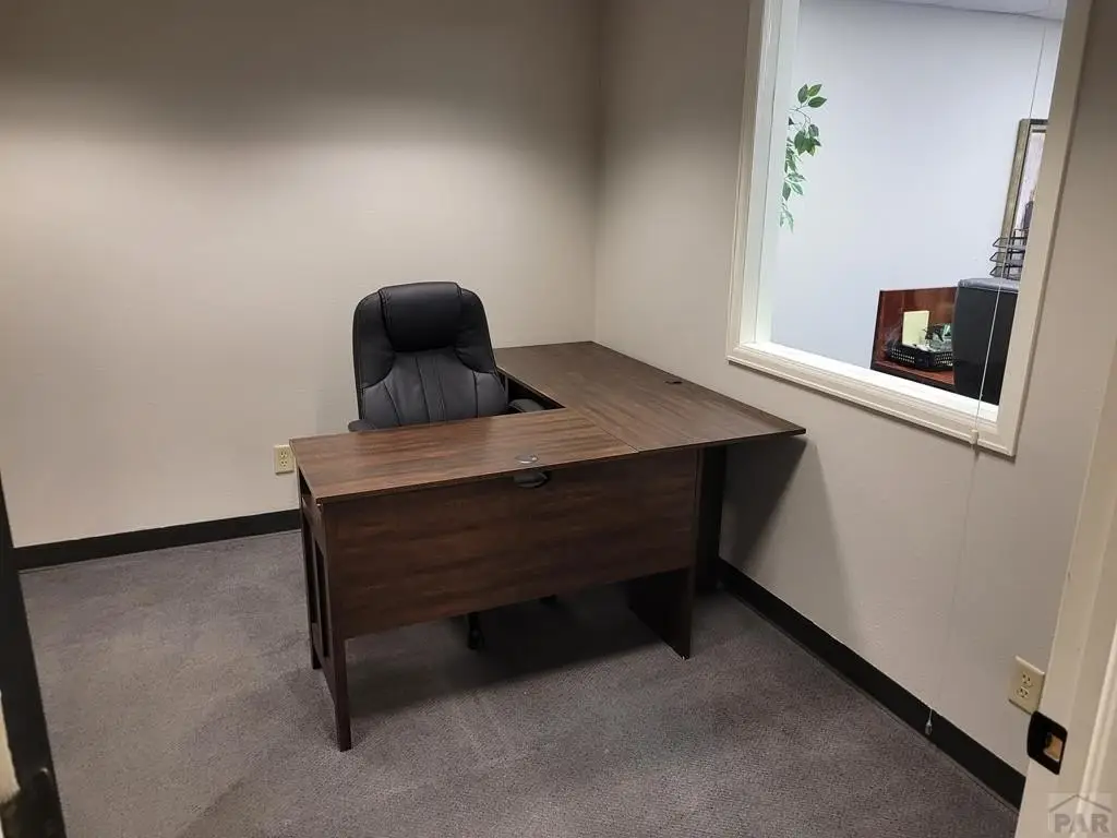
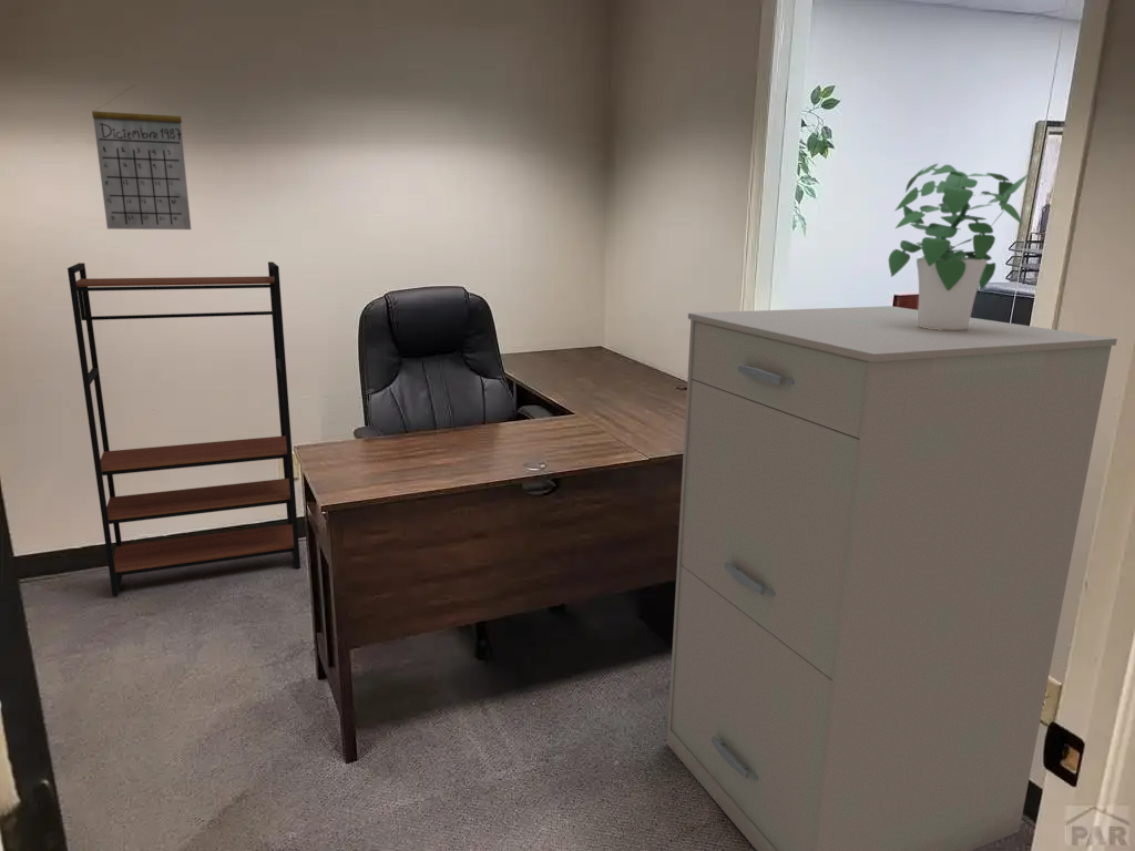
+ calendar (142, 158)
+ filing cabinet (852, 573)
+ bookshelf (195, 443)
+ potted plant (948, 244)
